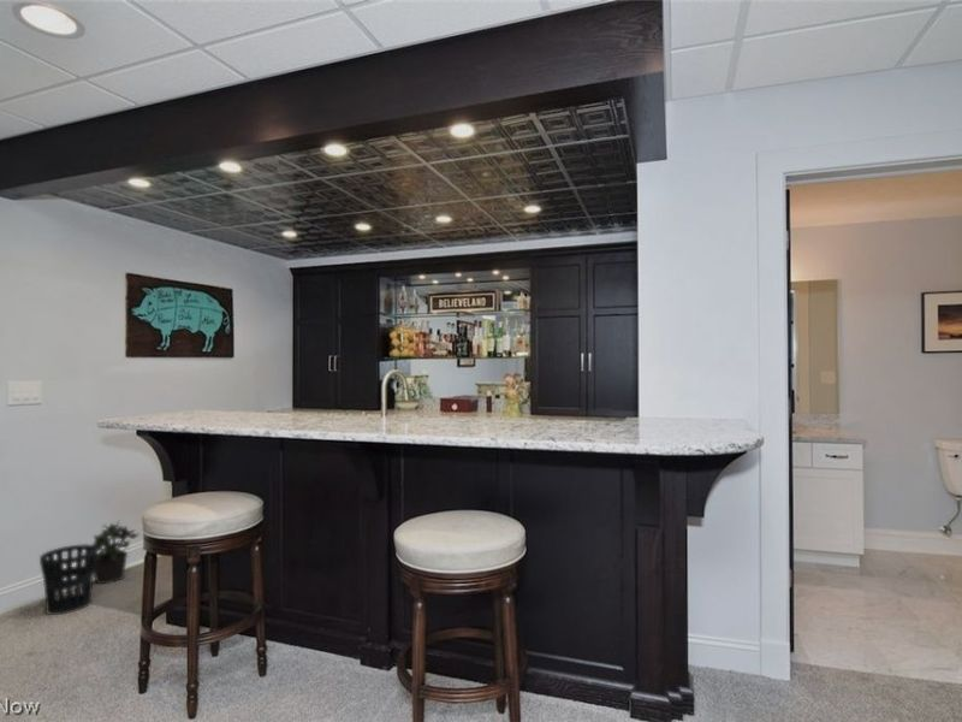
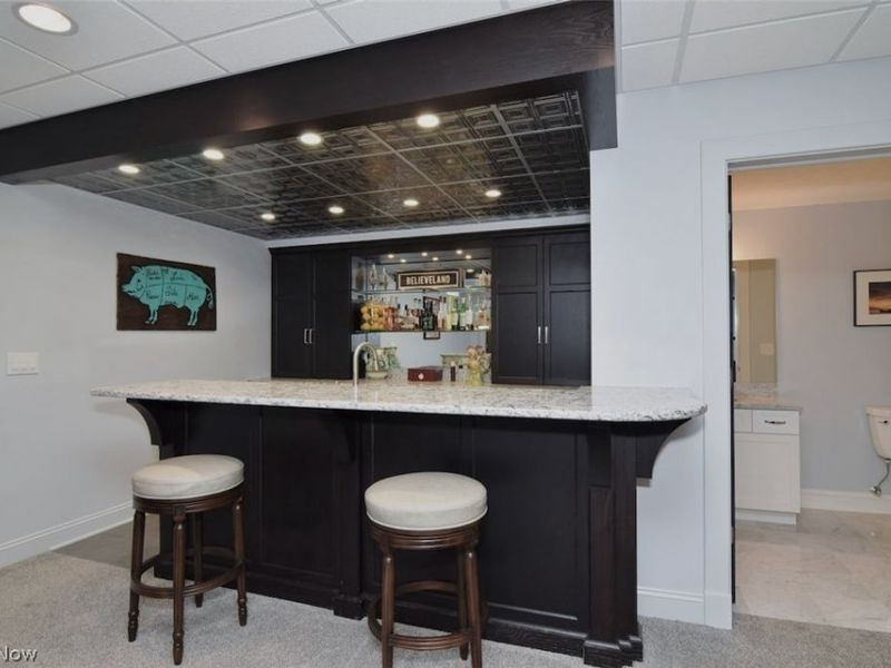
- wastebasket (69, 579)
- potted plant (113, 550)
